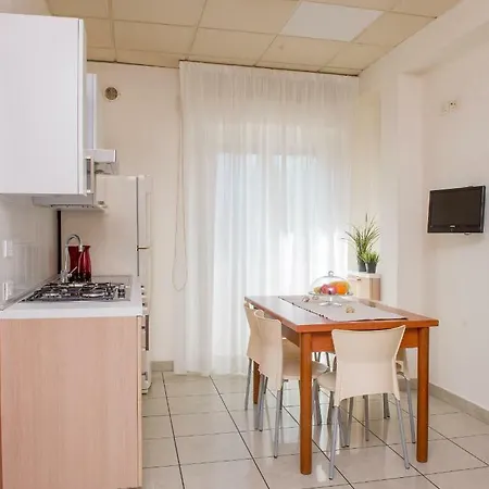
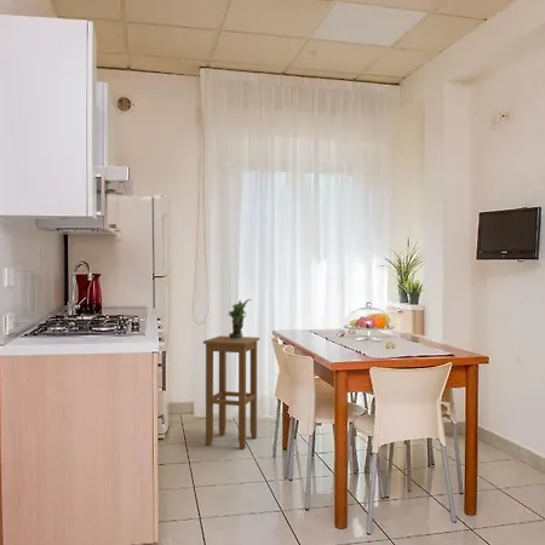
+ potted plant (239, 317)
+ stool (230, 391)
